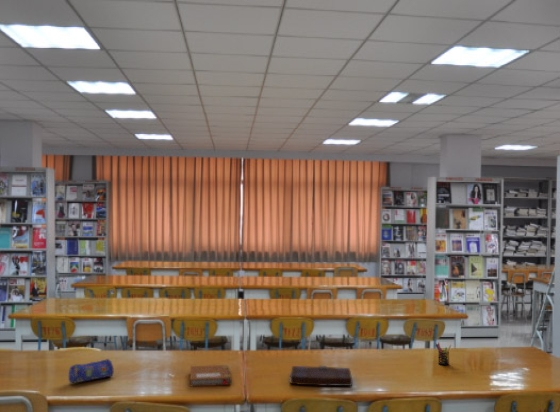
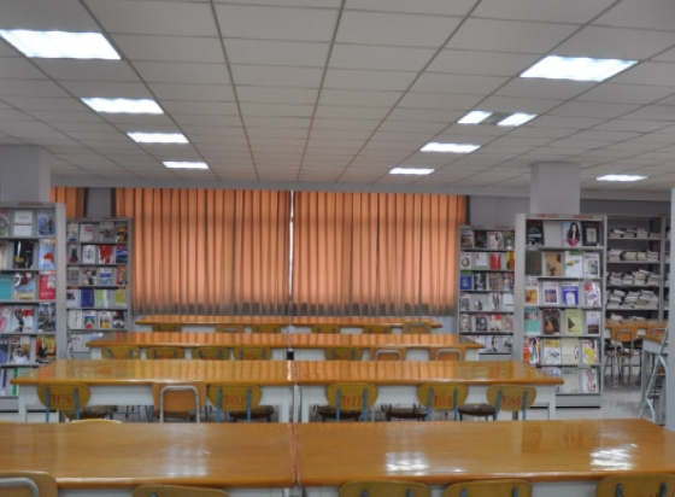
- pencil case (91, 370)
- notebook (210, 375)
- pen holder (443, 353)
- book (320, 375)
